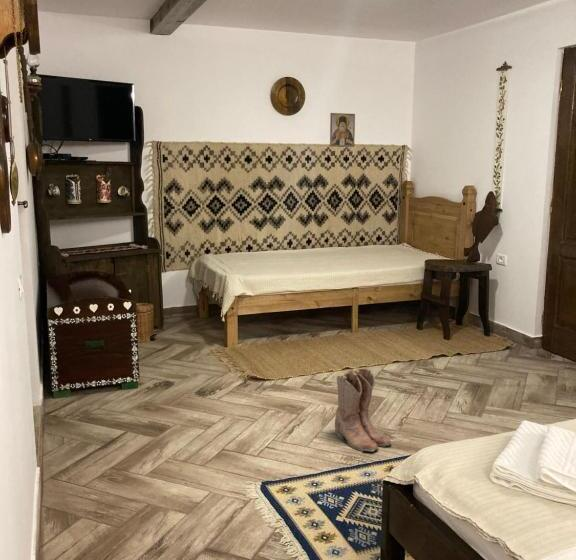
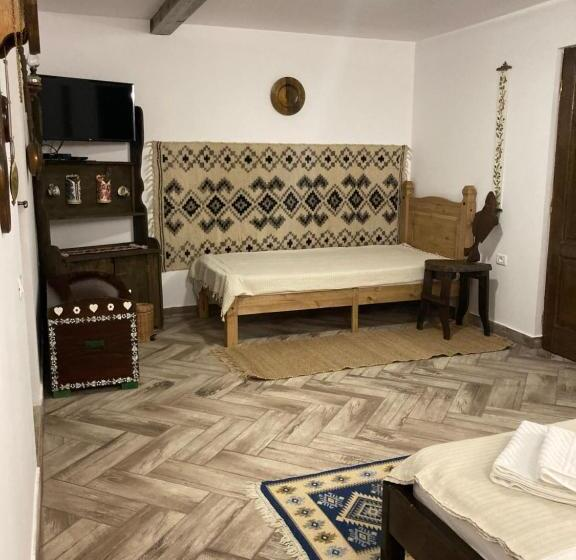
- boots (363, 406)
- religious icon (342, 130)
